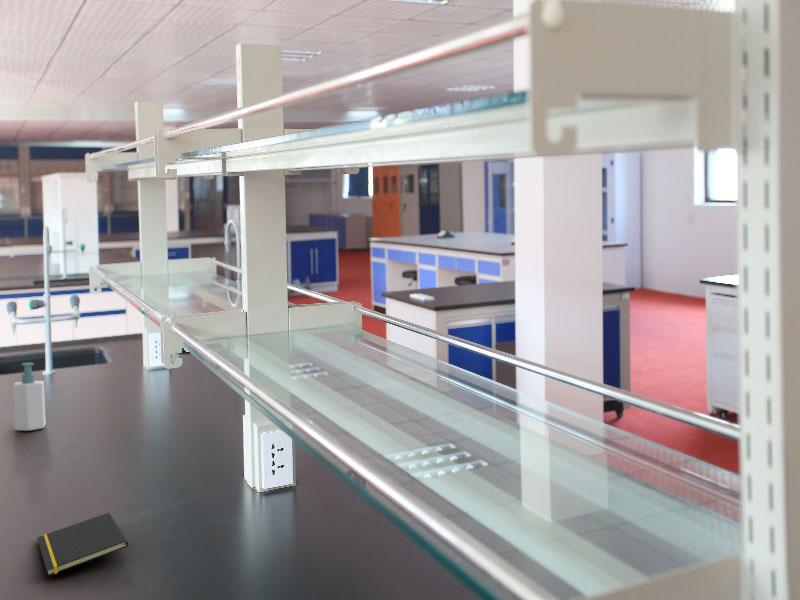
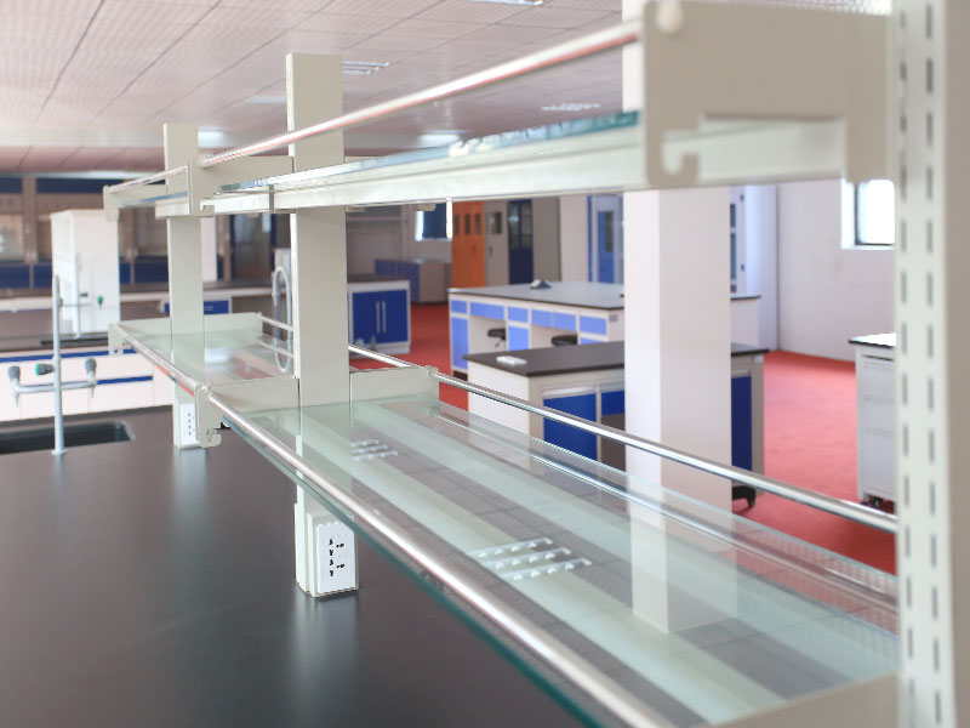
- notepad (81, 541)
- soap bottle (28, 395)
